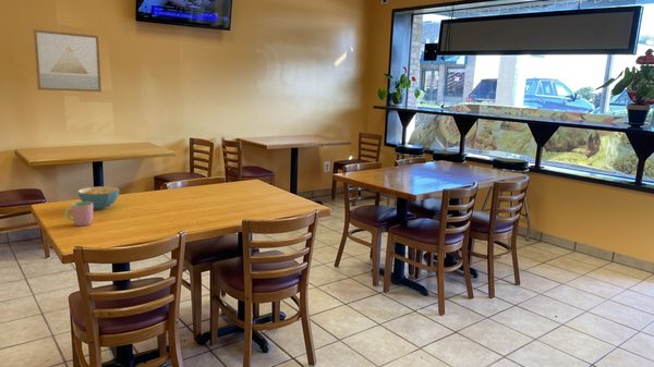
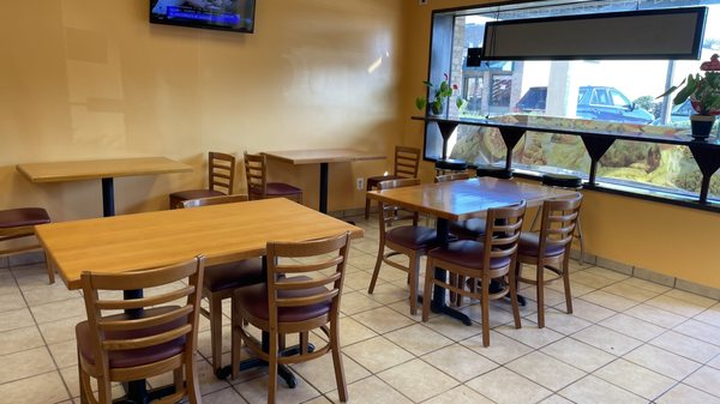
- cereal bowl (99, 198)
- cup (78, 213)
- wall art (69, 62)
